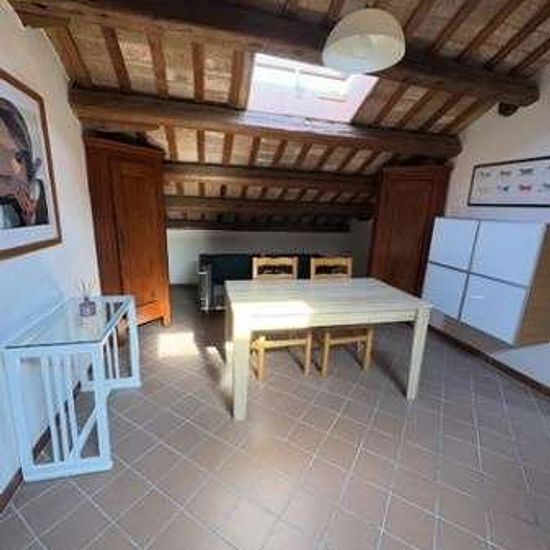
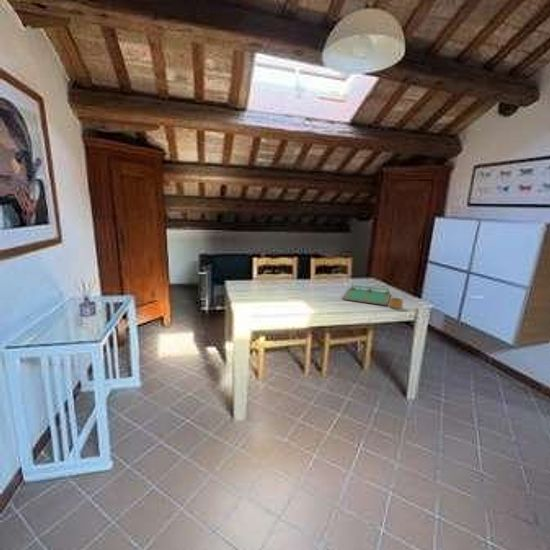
+ placemat (373, 293)
